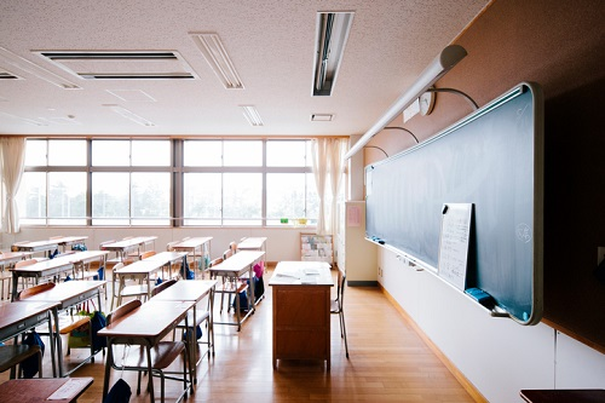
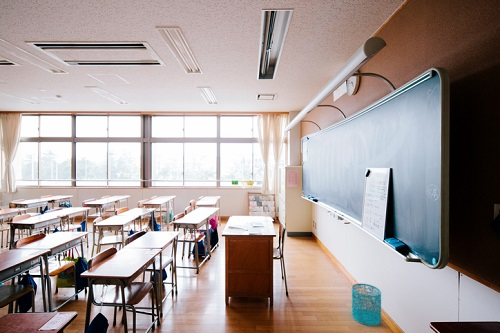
+ wastebasket (366, 303)
